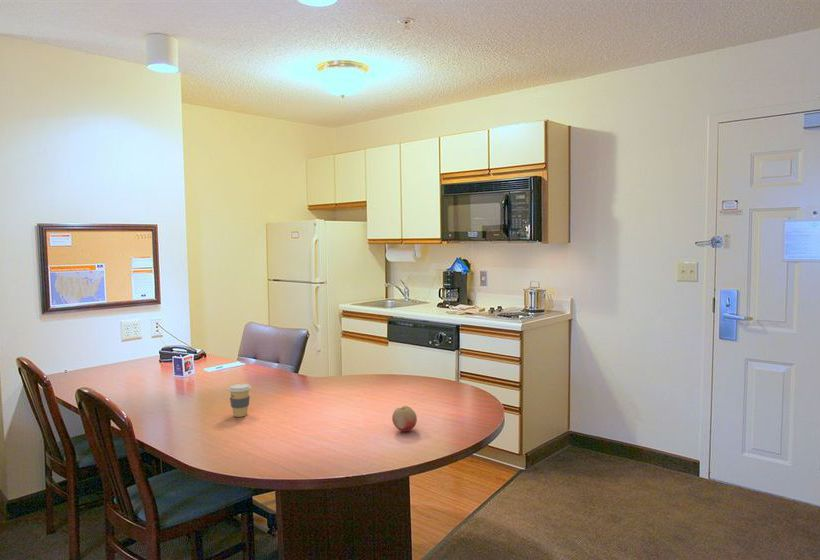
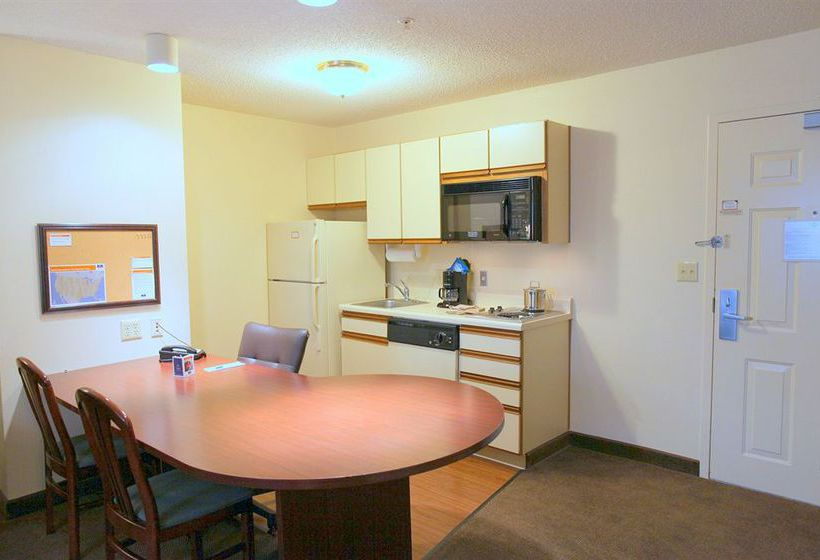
- coffee cup (240, 400)
- fruit (404, 419)
